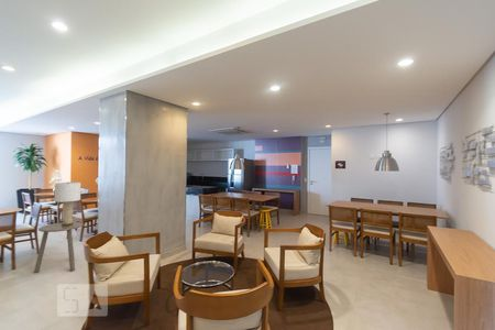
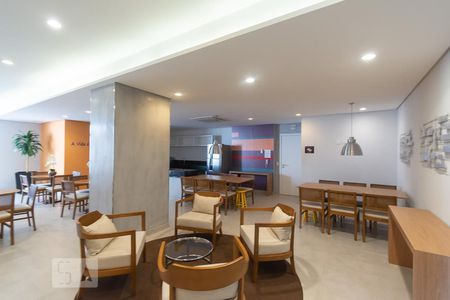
- lamp (67, 202)
- side table (68, 245)
